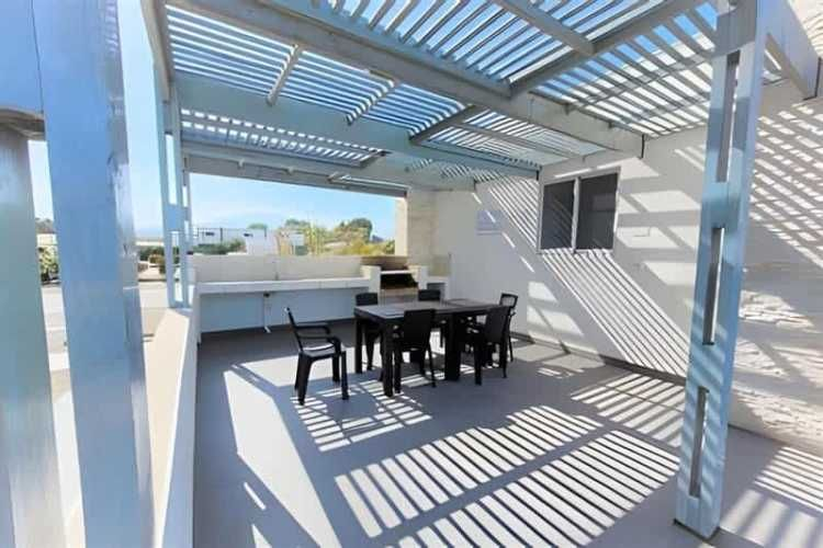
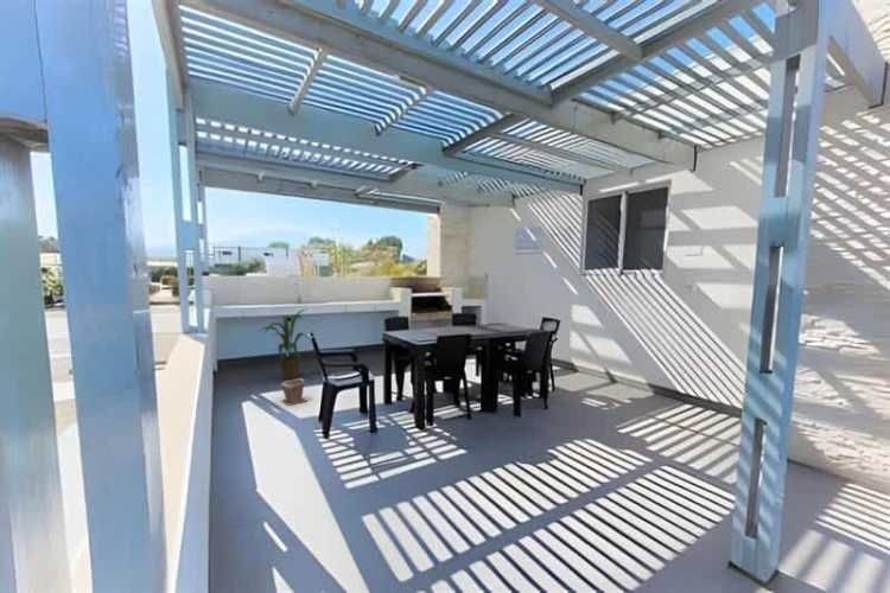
+ plant pot (293, 390)
+ house plant (284, 343)
